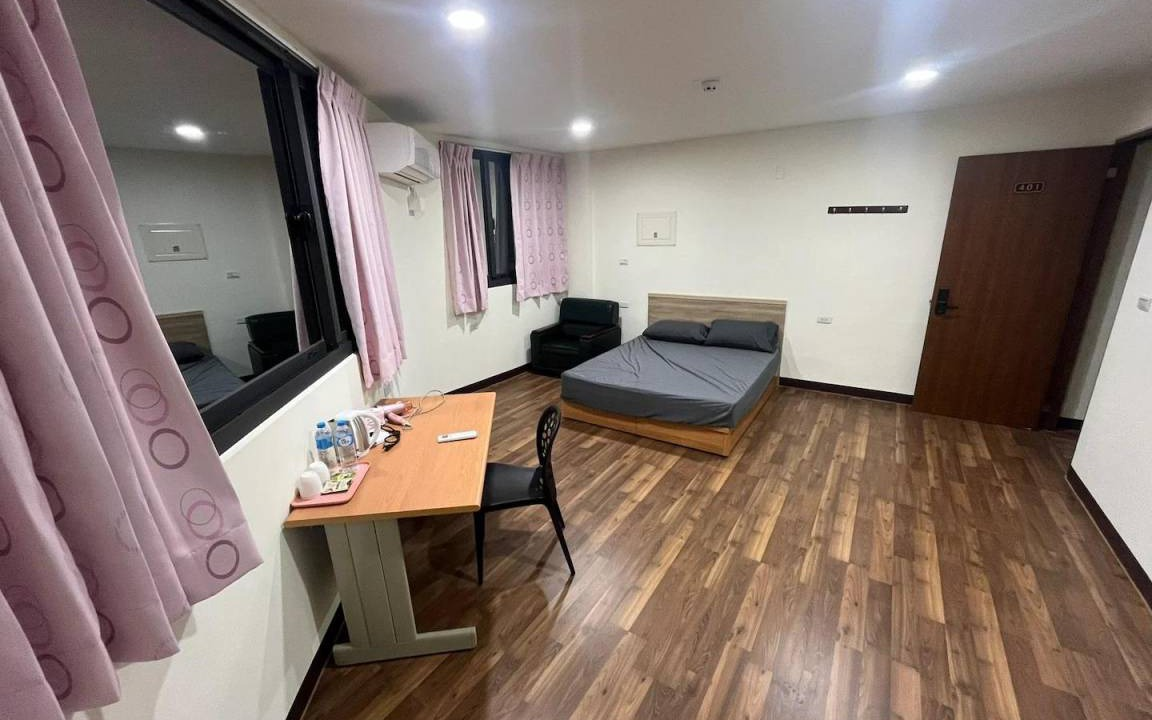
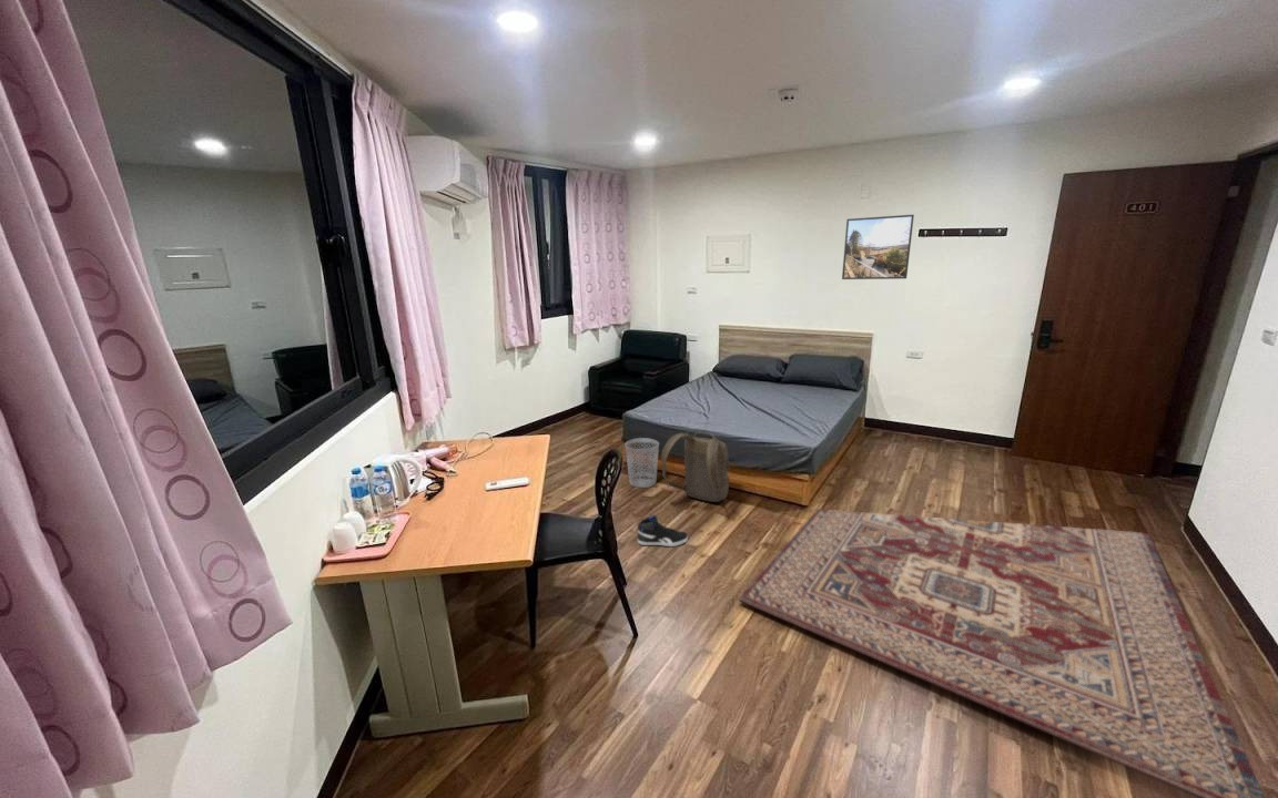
+ wastebasket (642, 463)
+ sneaker (662, 529)
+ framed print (875, 248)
+ backpack (701, 469)
+ rug (965, 550)
